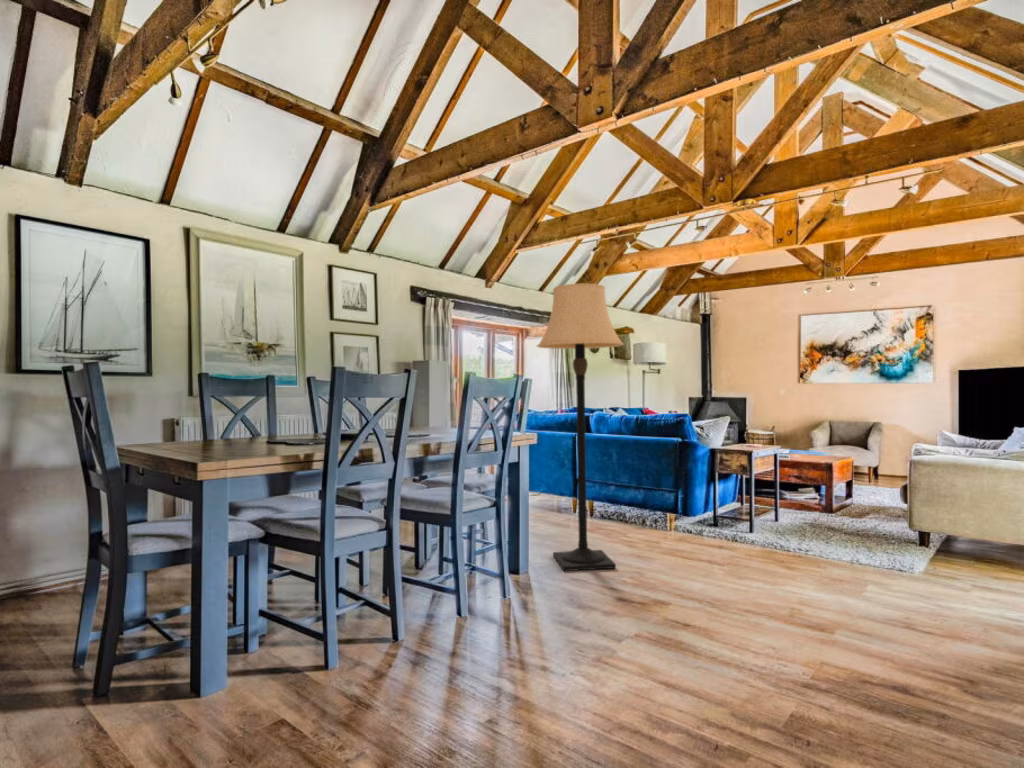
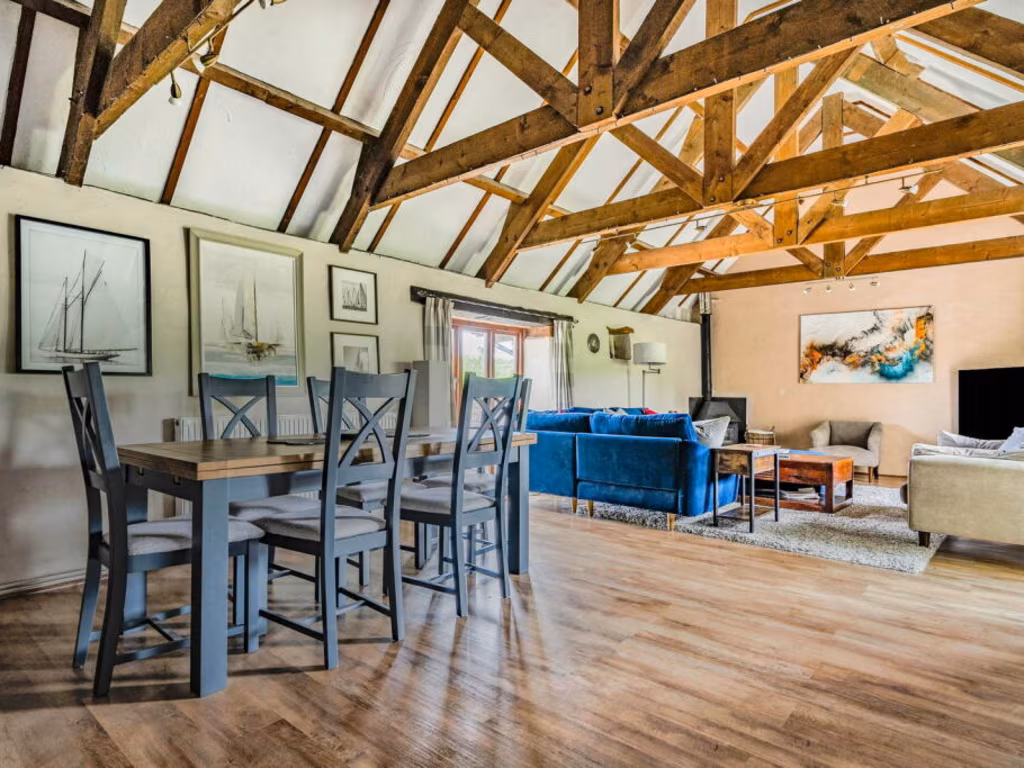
- lamp (581, 424)
